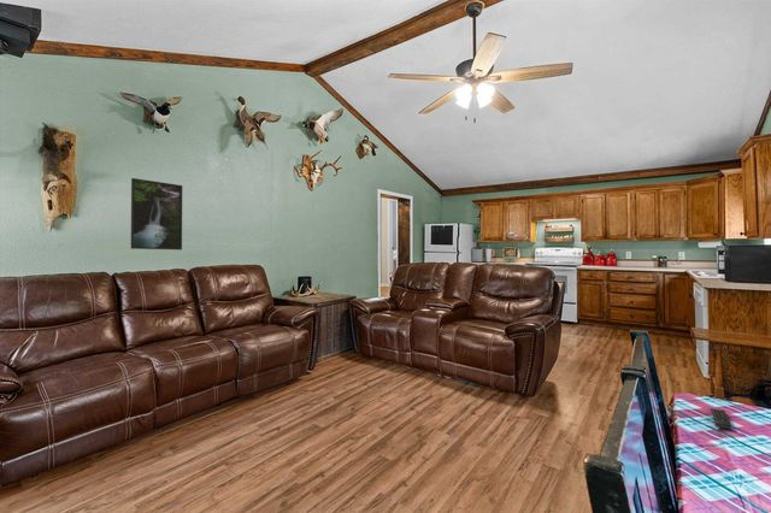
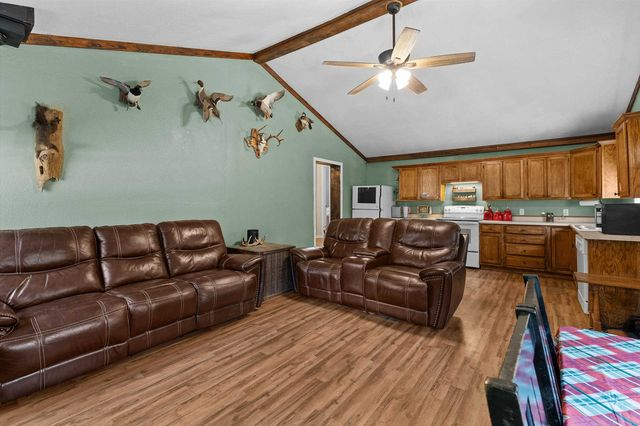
- remote control (719, 417)
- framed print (157, 216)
